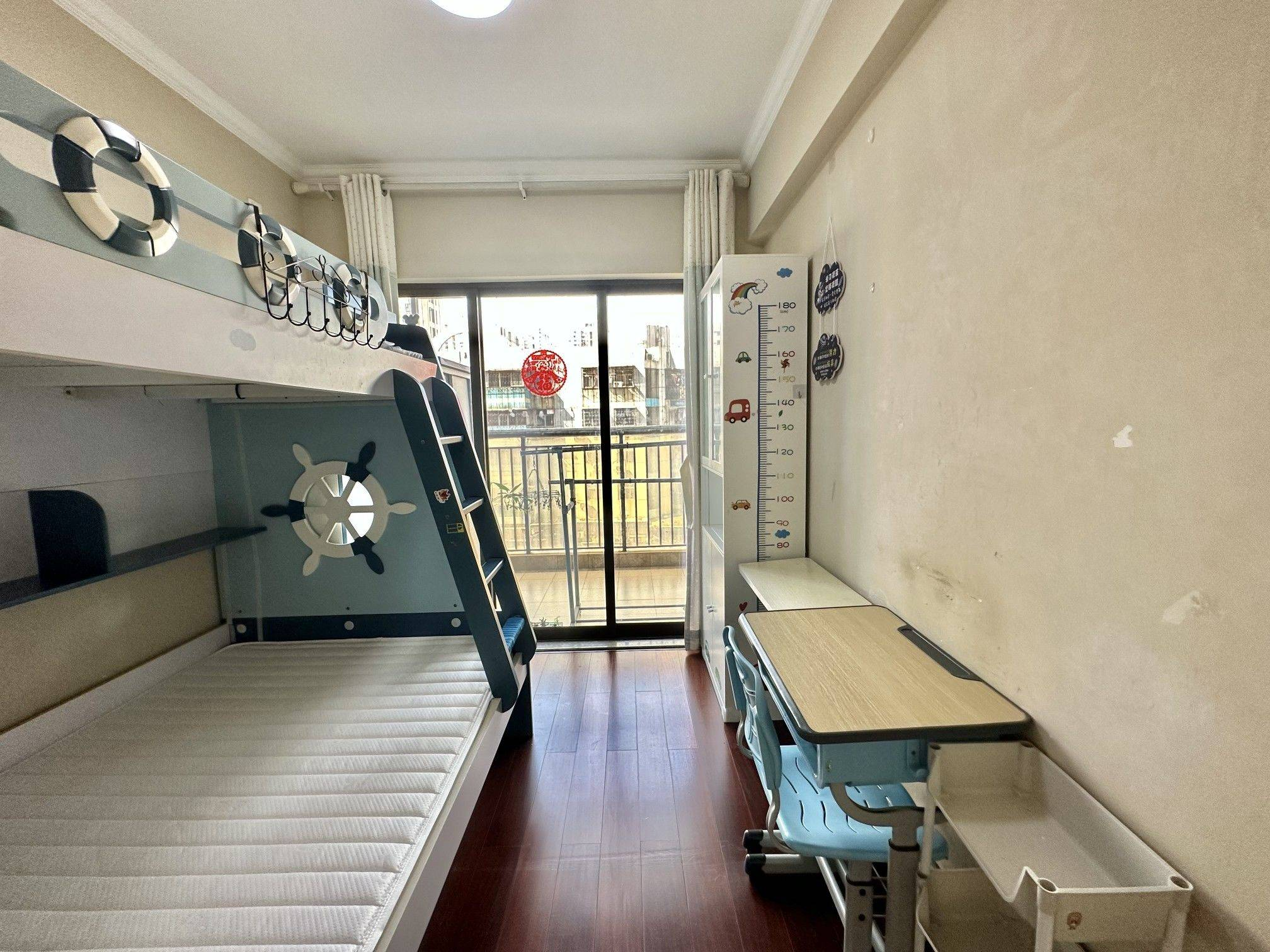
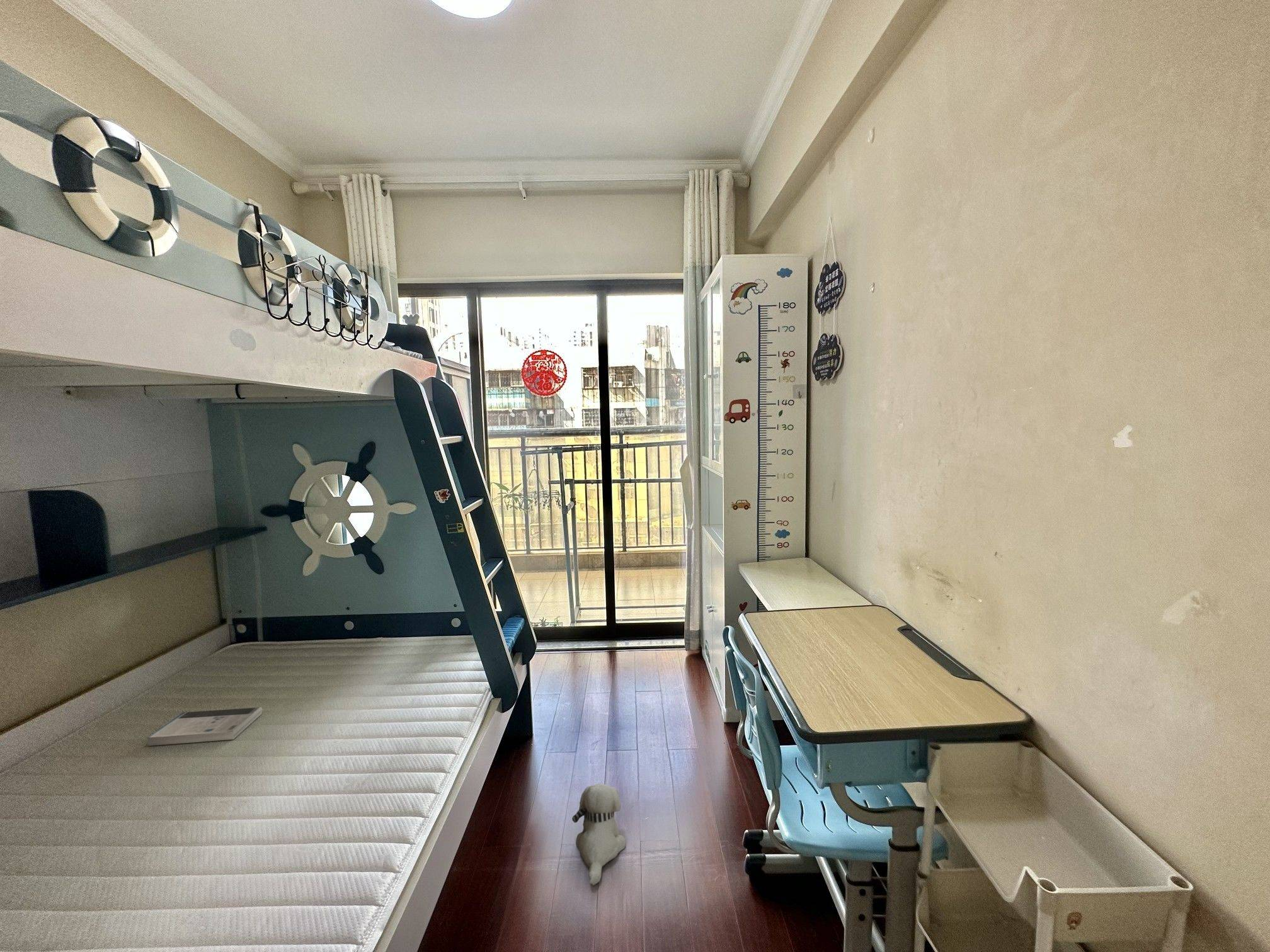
+ book (208, 725)
+ plush toy (593, 826)
